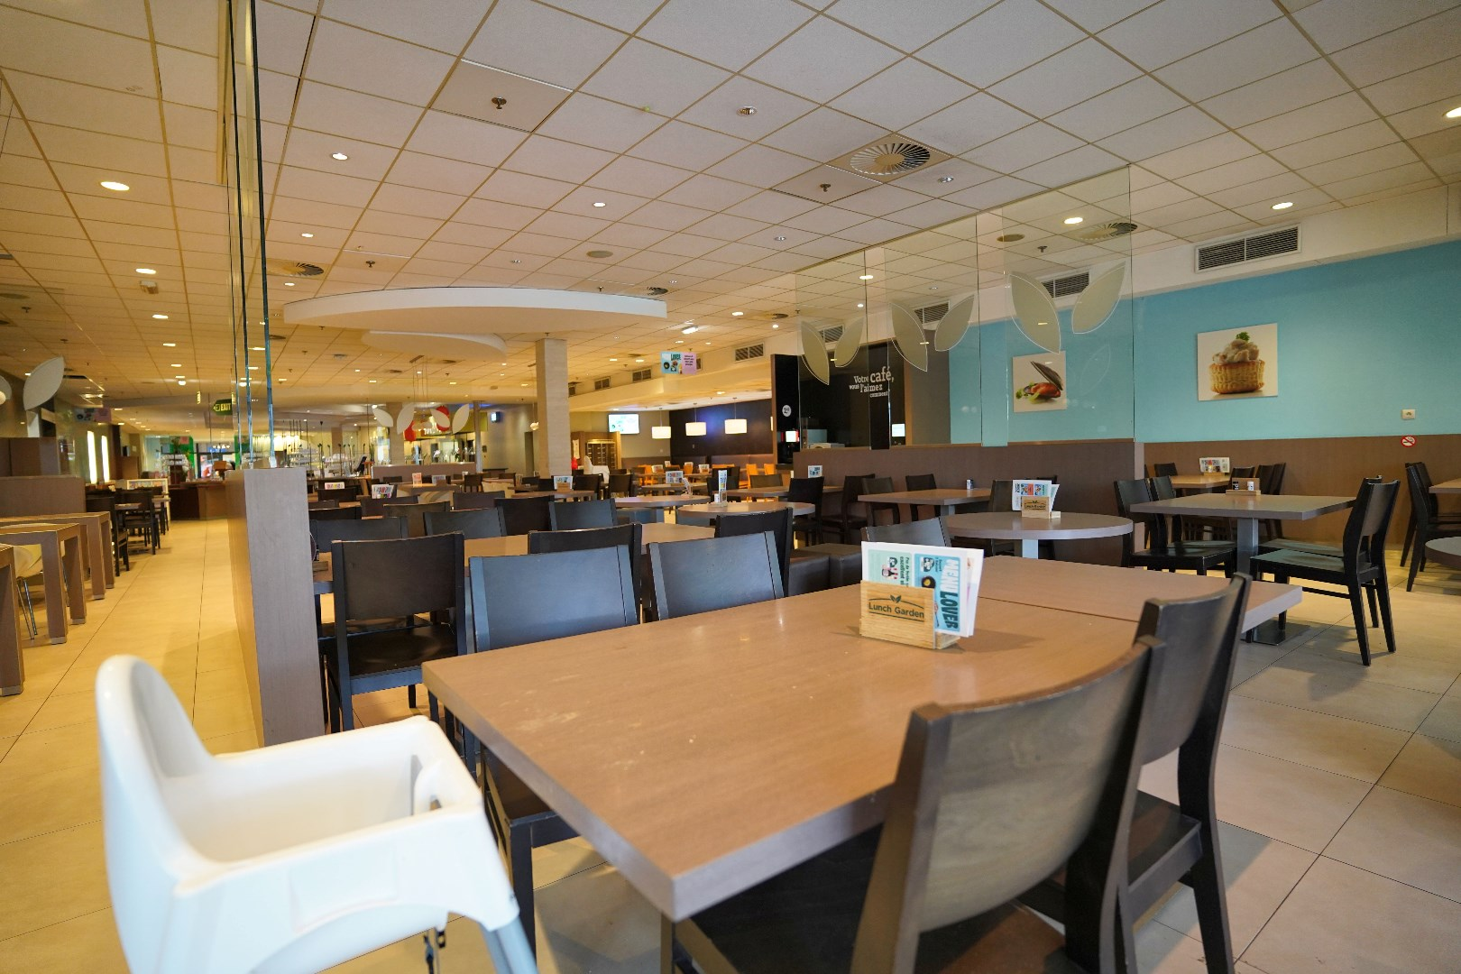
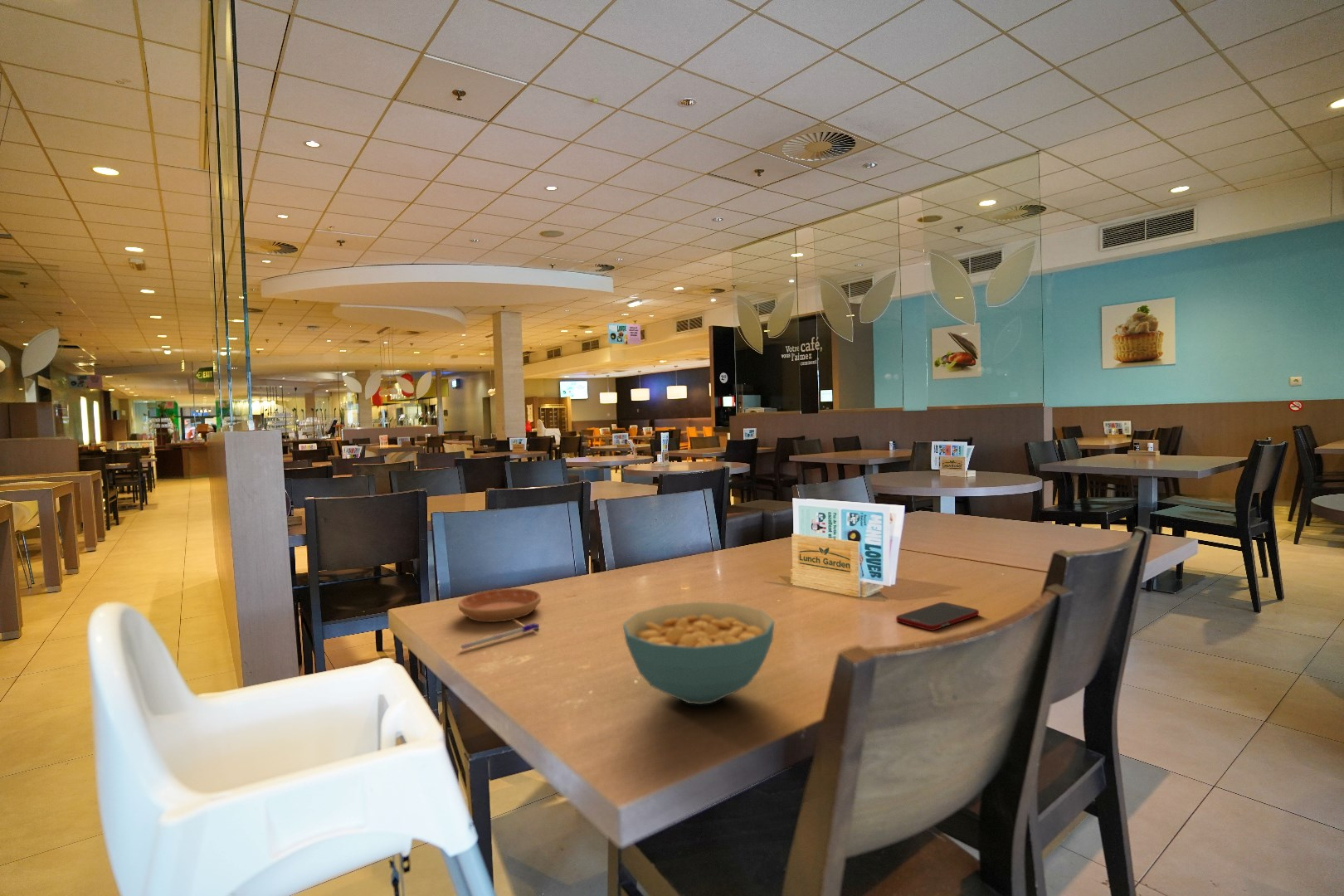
+ cell phone (937, 616)
+ saucer (500, 605)
+ pen (501, 635)
+ cereal bowl (699, 658)
